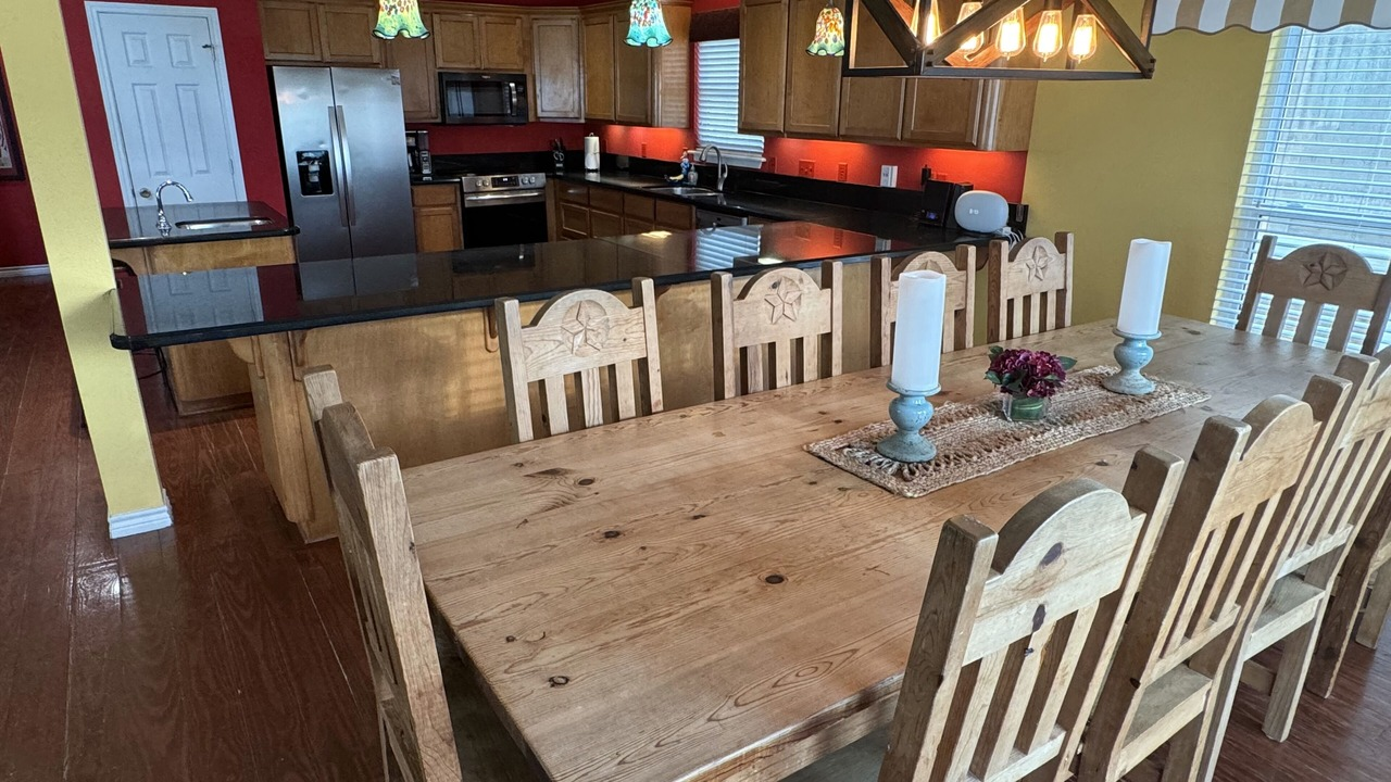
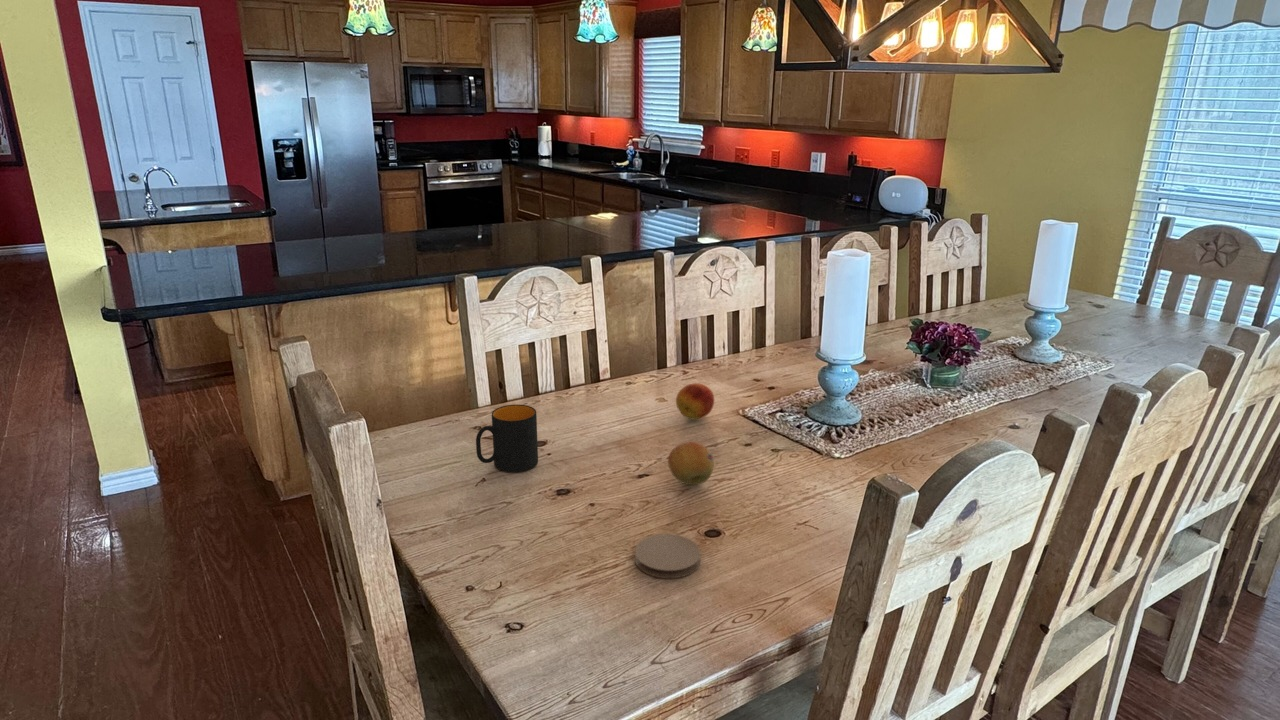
+ fruit (691, 463)
+ mug (506, 440)
+ coaster (667, 555)
+ fruit (695, 401)
